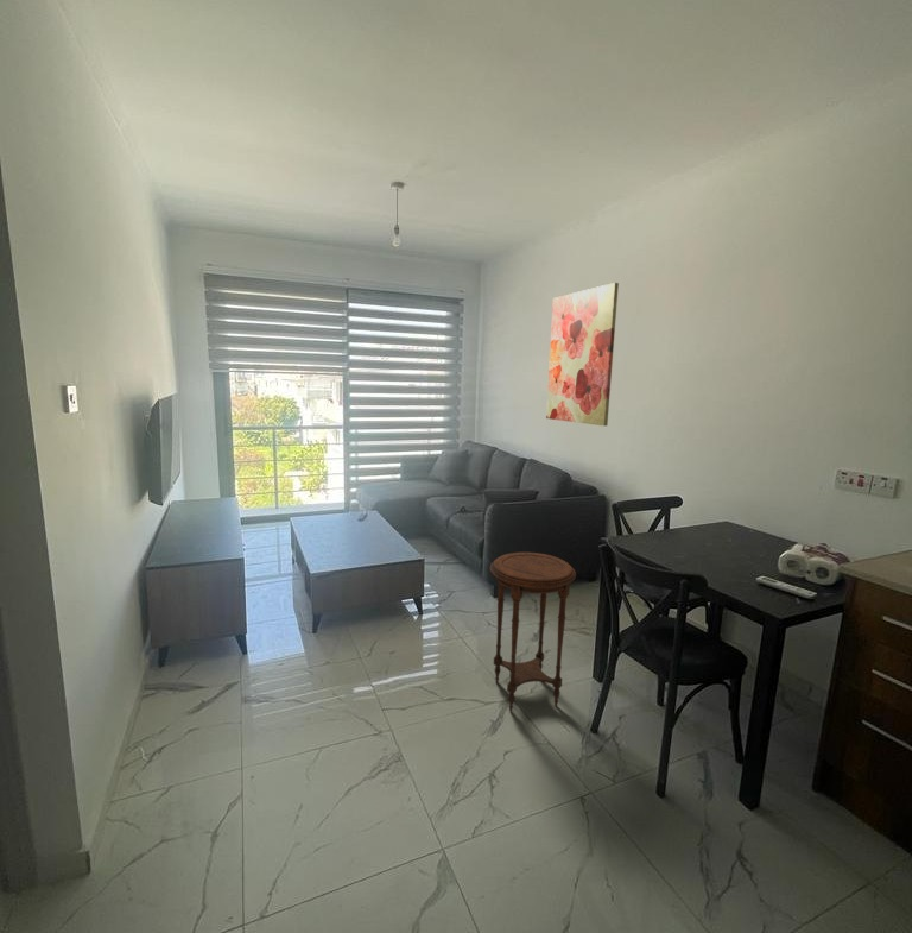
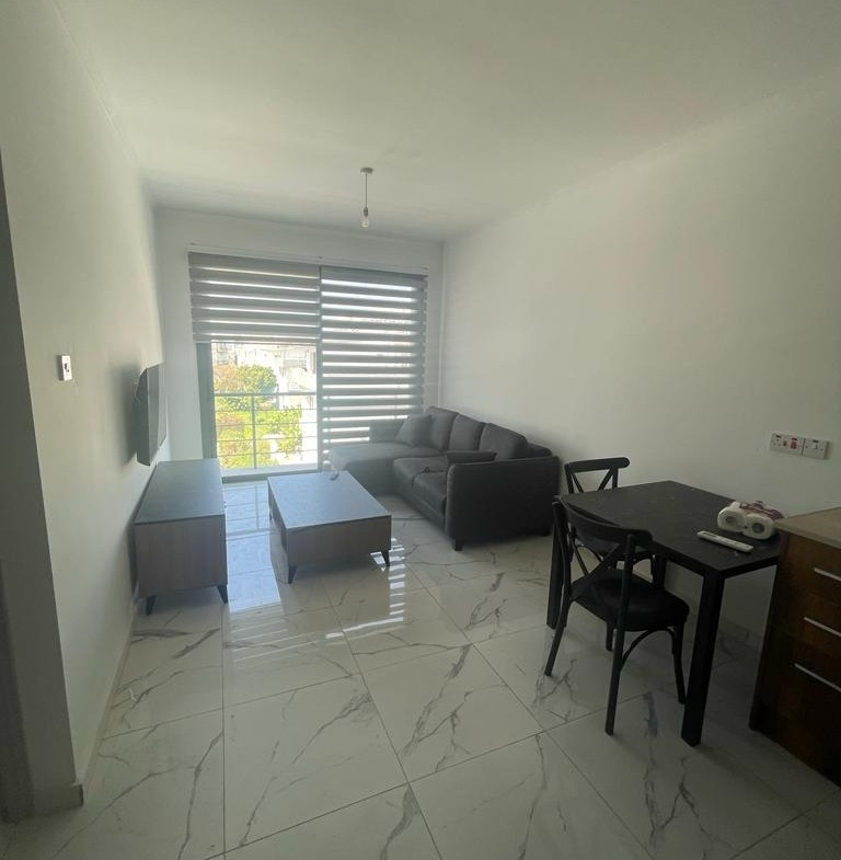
- wall art (578, 358)
- side table (539, 630)
